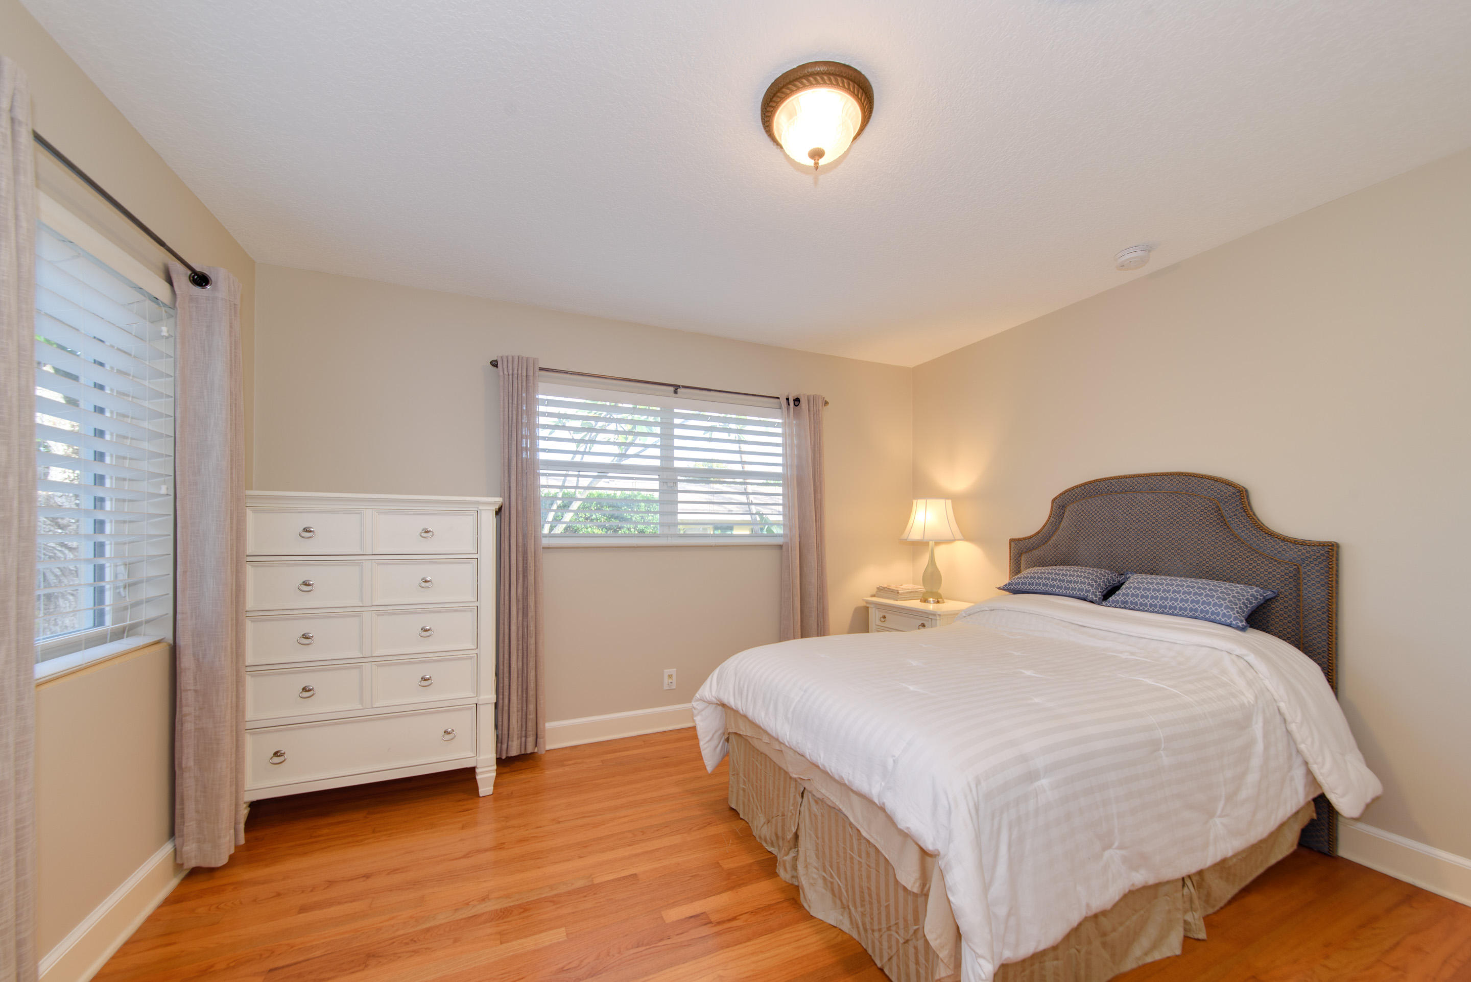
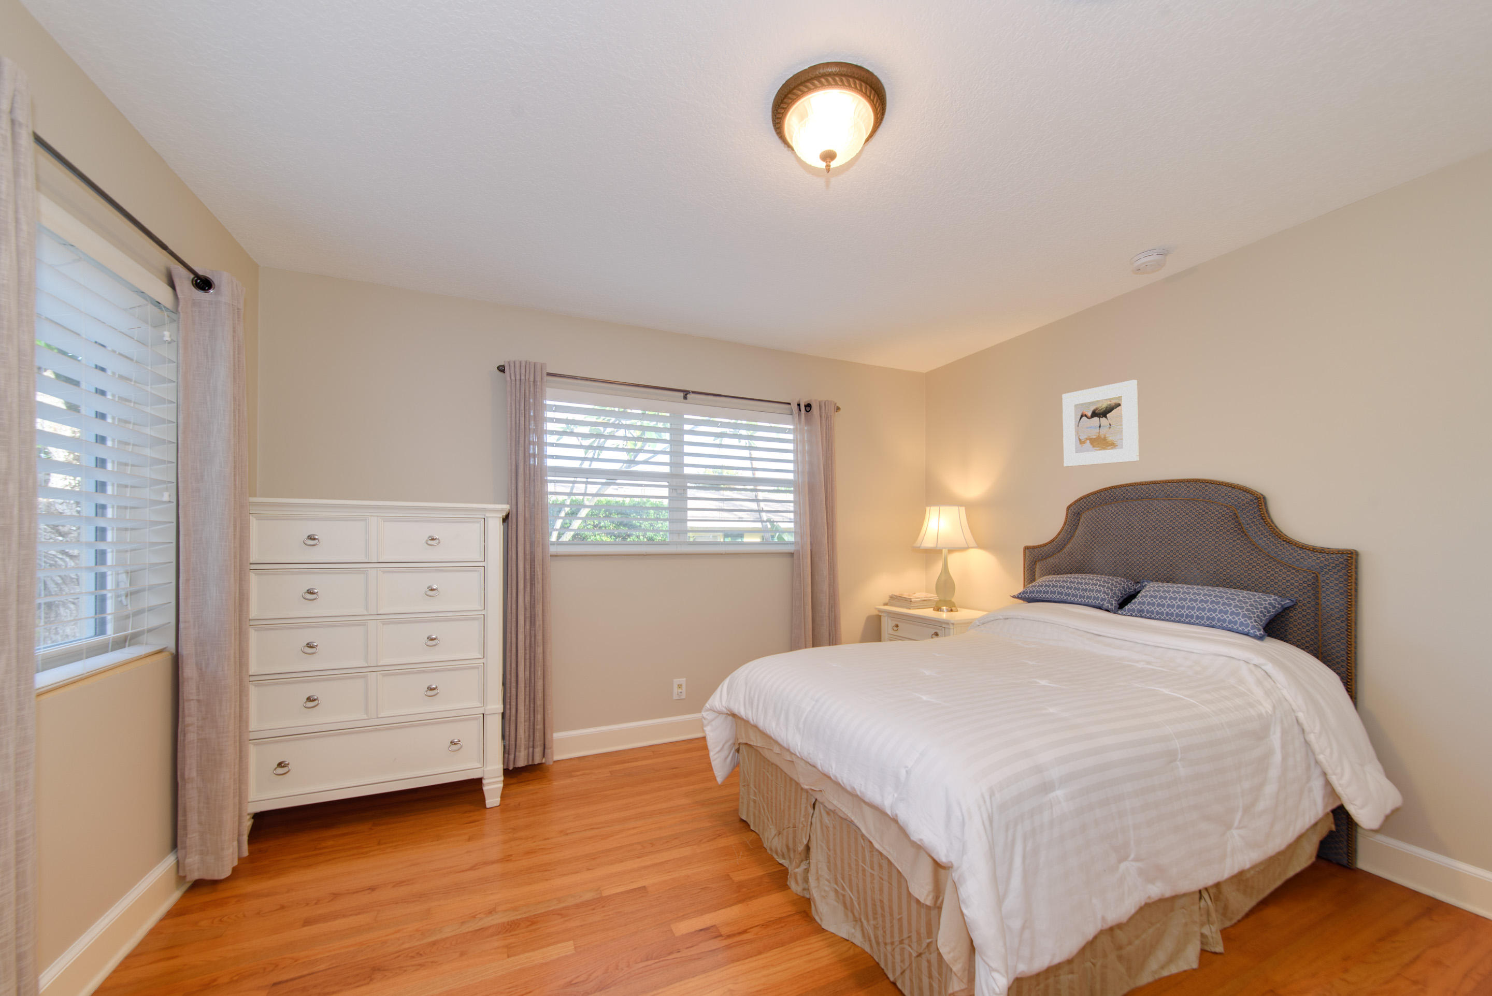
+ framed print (1098, 426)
